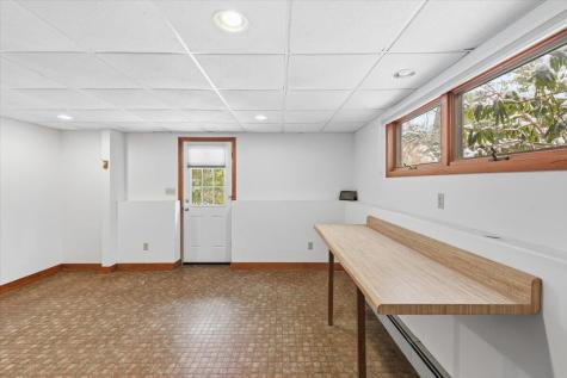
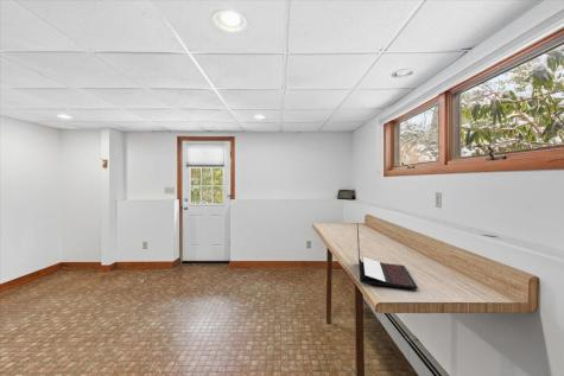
+ laptop (381, 262)
